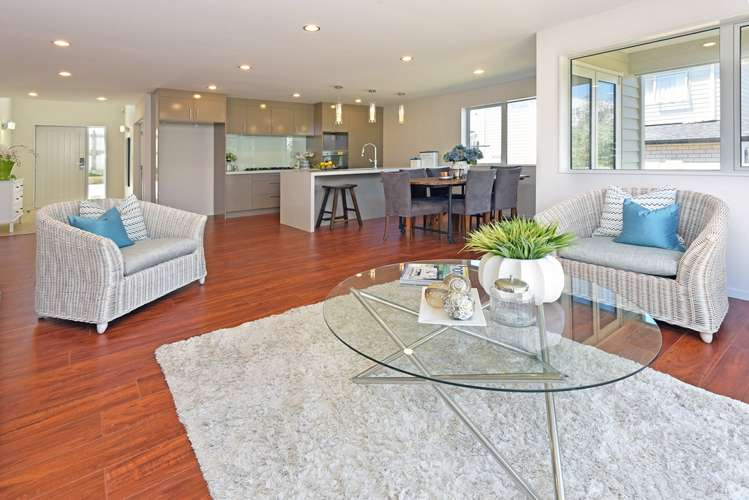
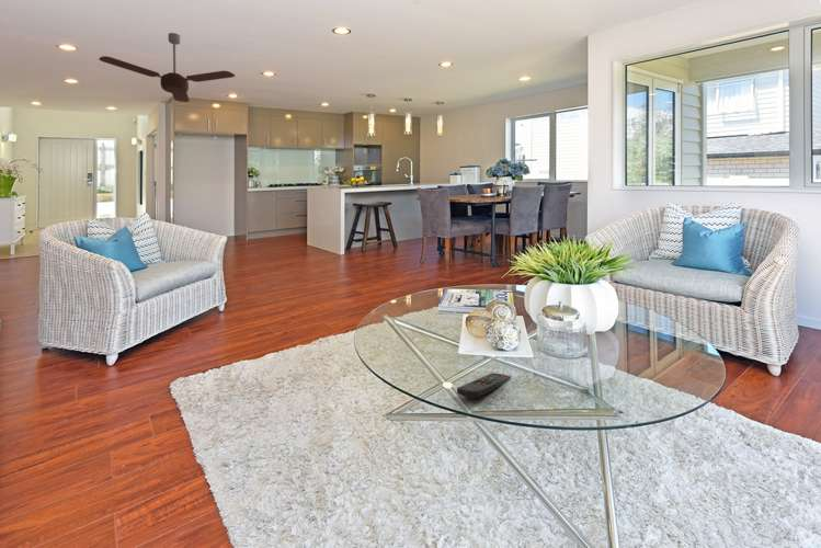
+ remote control (484, 384)
+ ceiling fan (173, 65)
